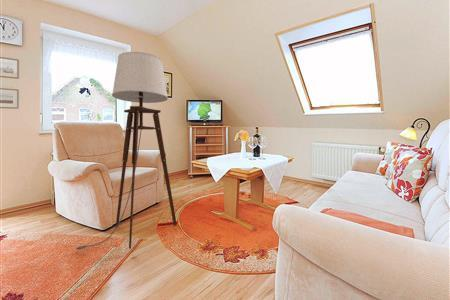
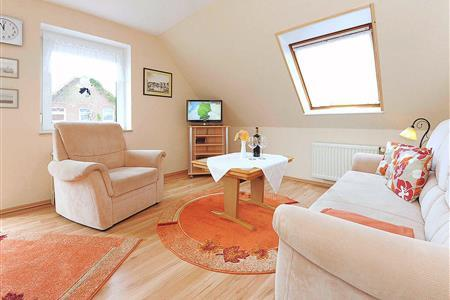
- floor lamp (128, 147)
